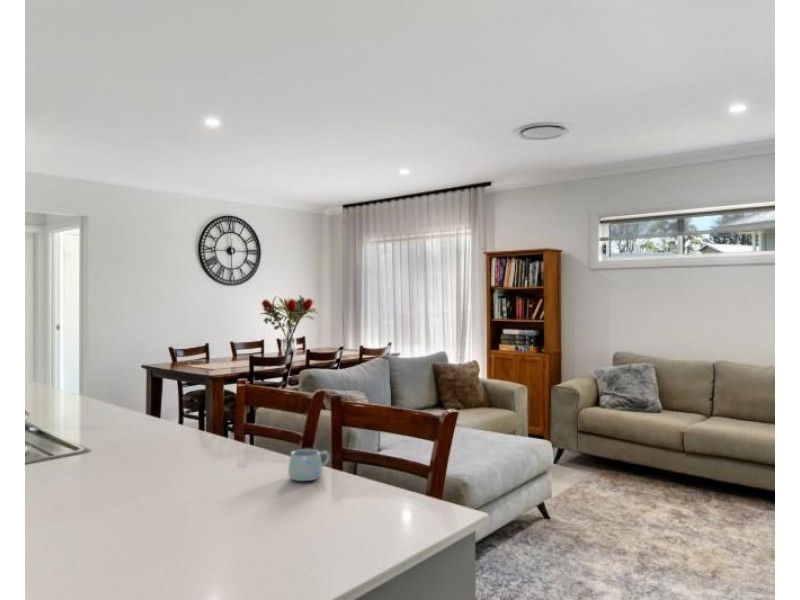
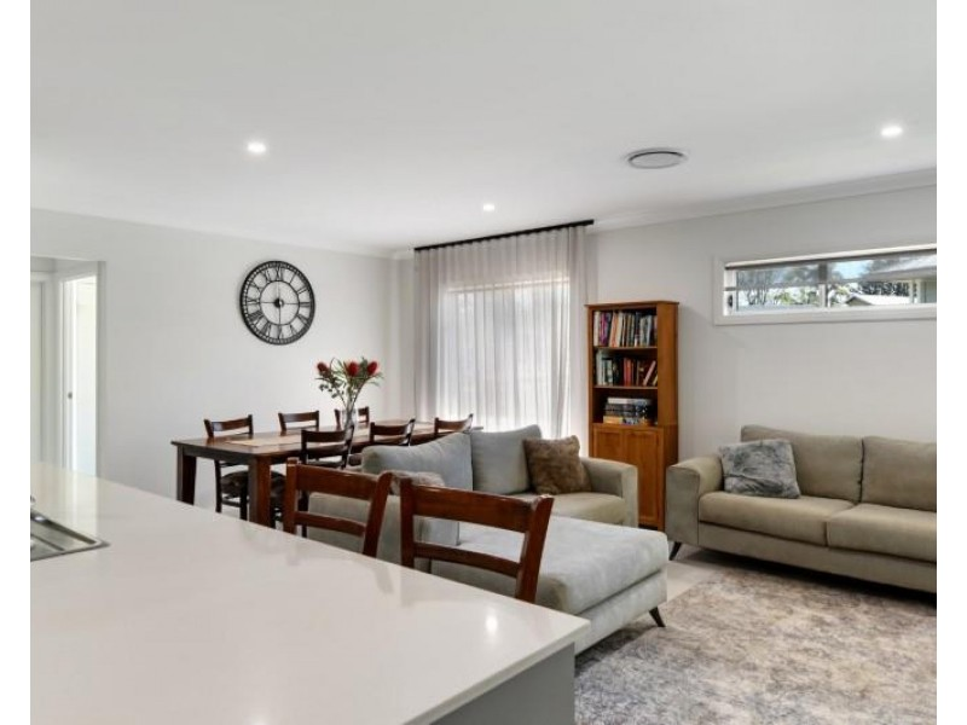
- mug (310, 464)
